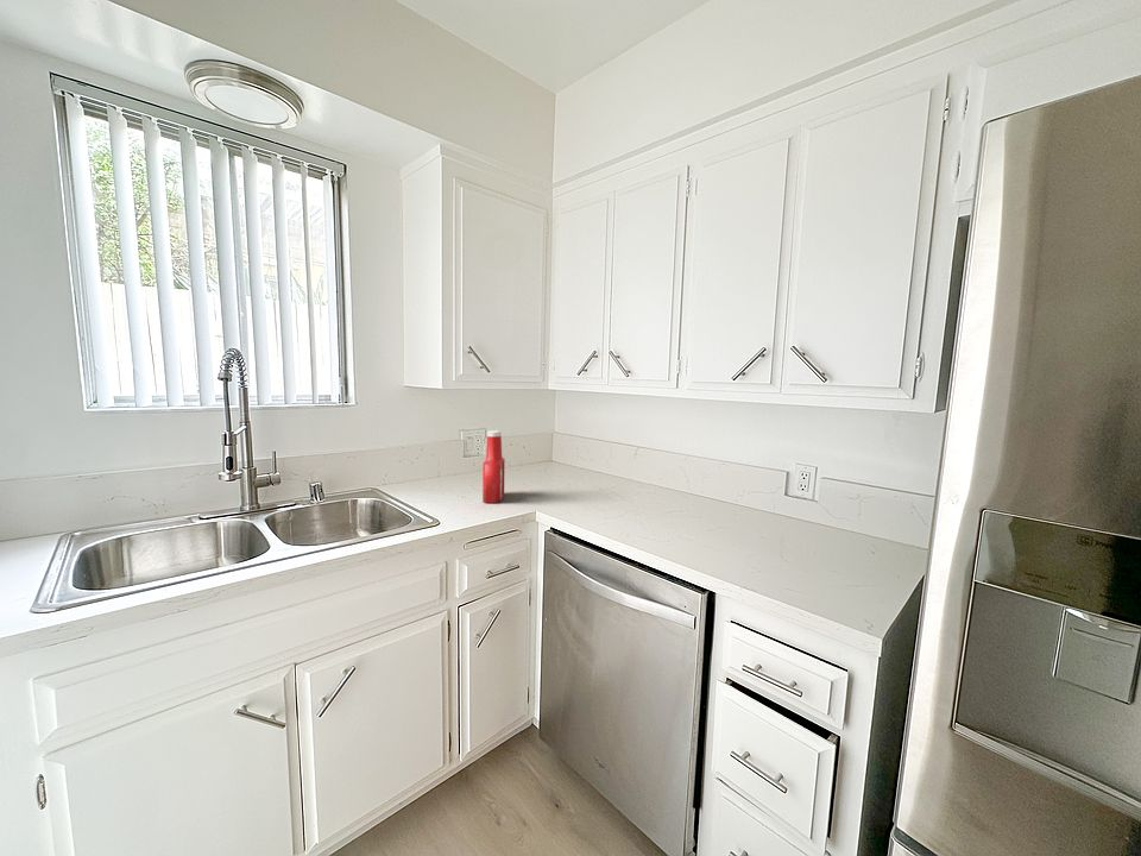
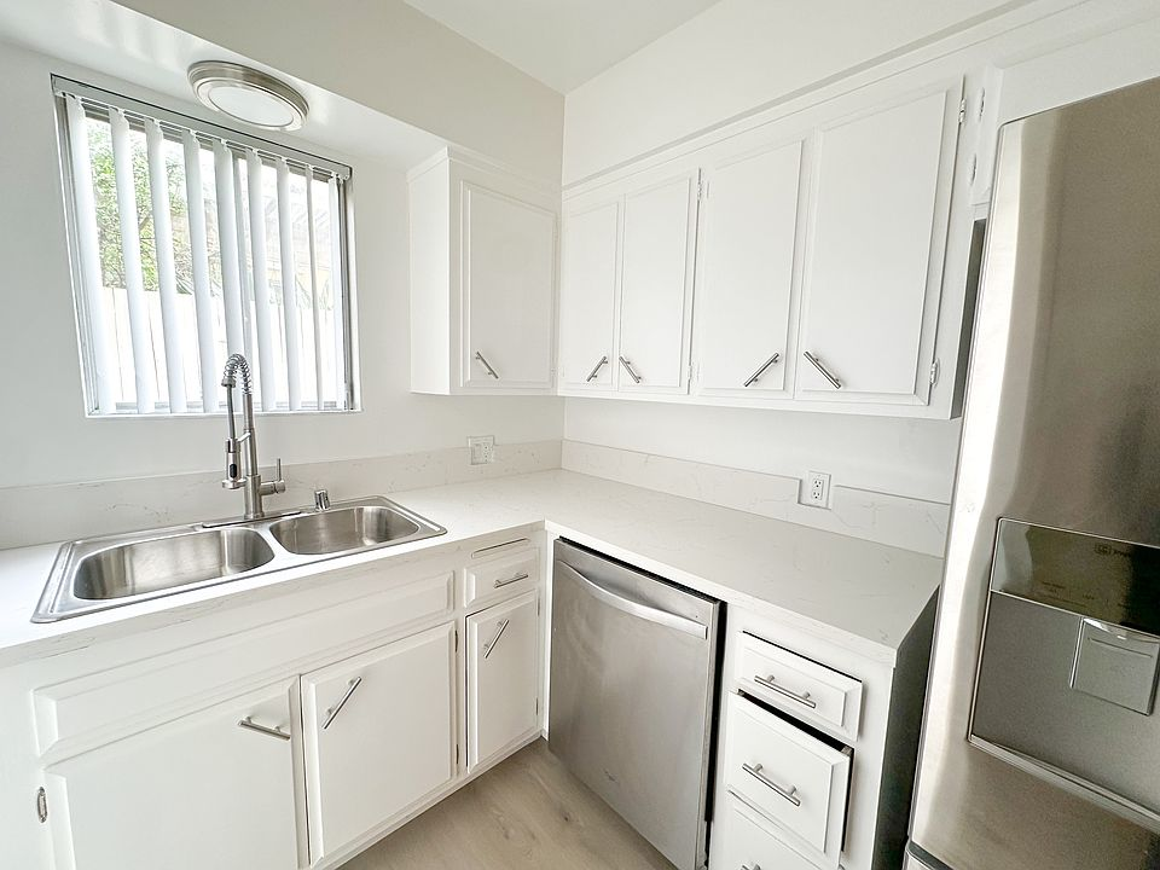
- soap bottle (493, 465)
